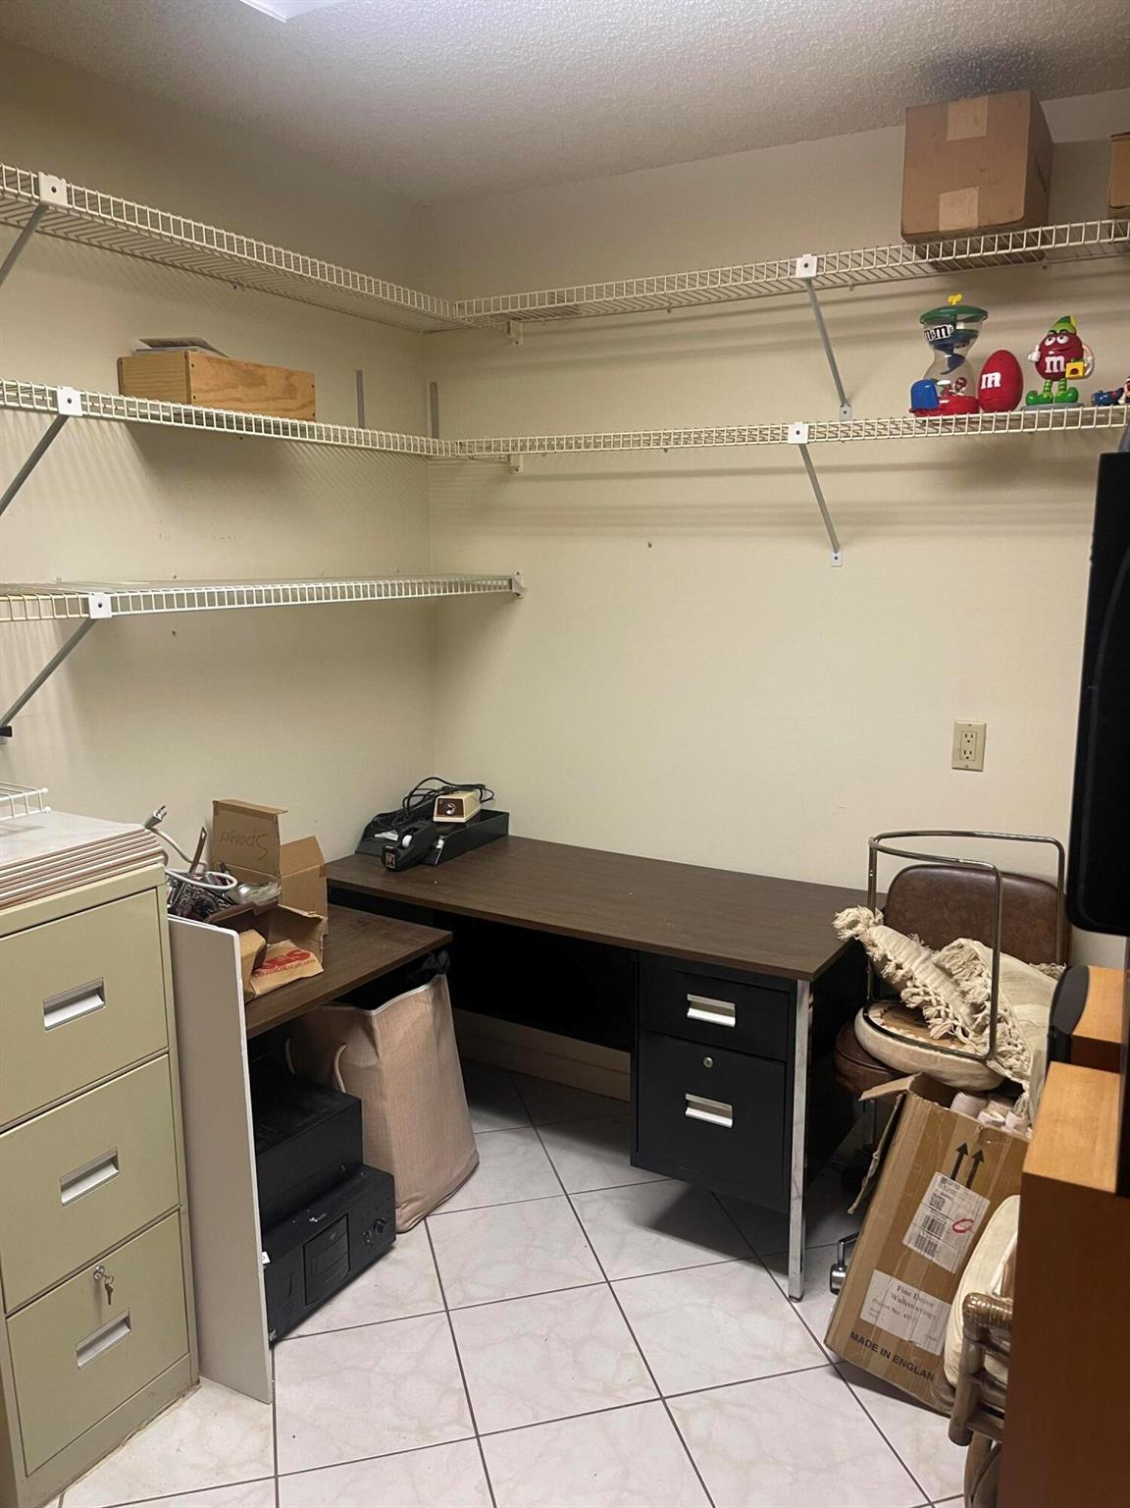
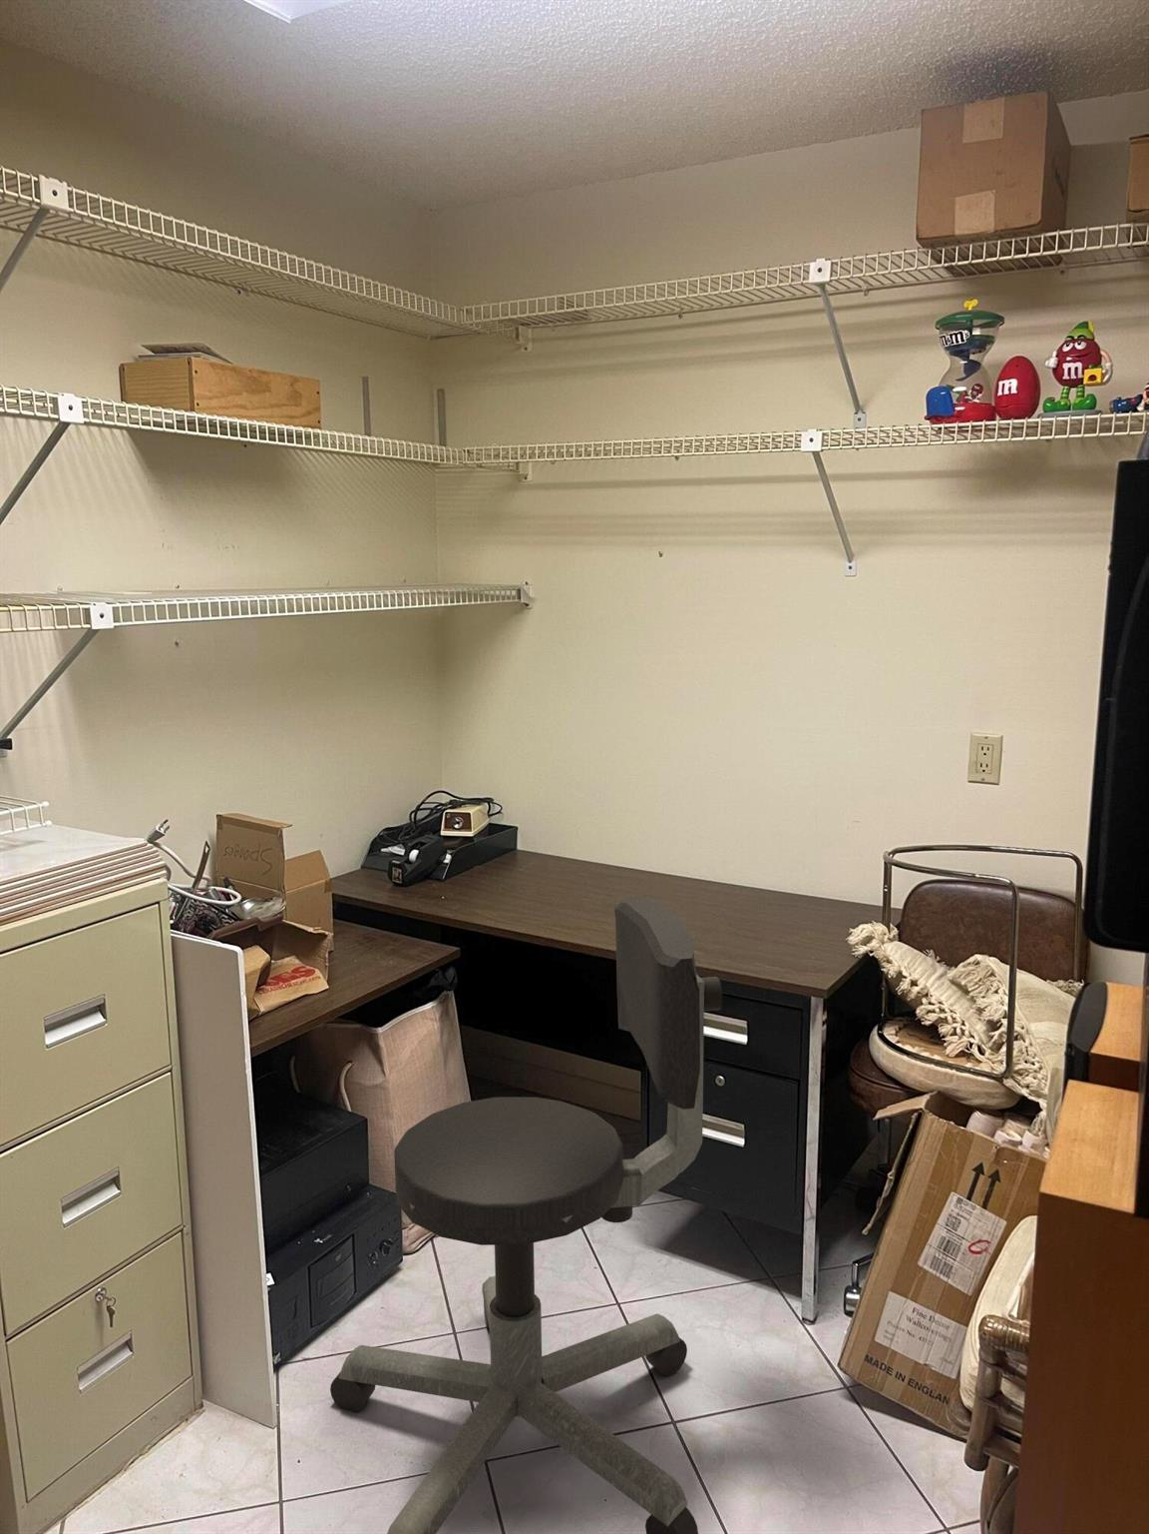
+ office chair (519, 1185)
